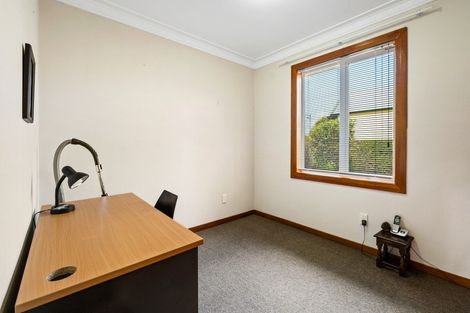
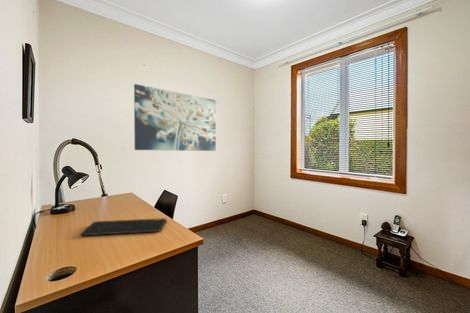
+ keyboard (126, 225)
+ wall art (180, 121)
